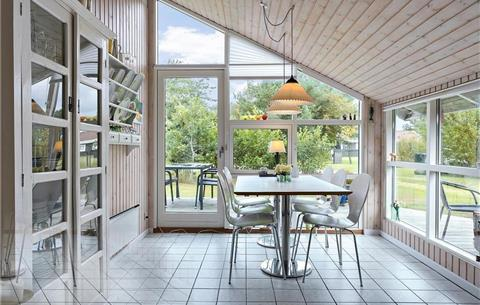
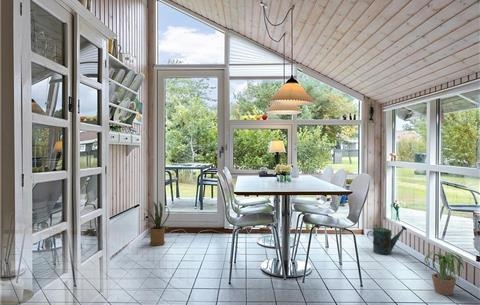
+ house plant (154, 223)
+ watering can (387, 239)
+ potted plant (449, 272)
